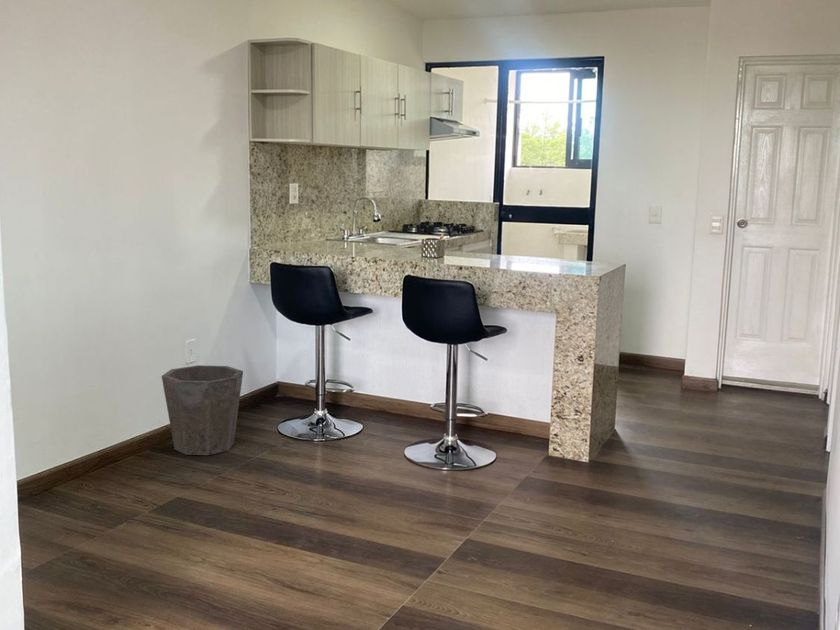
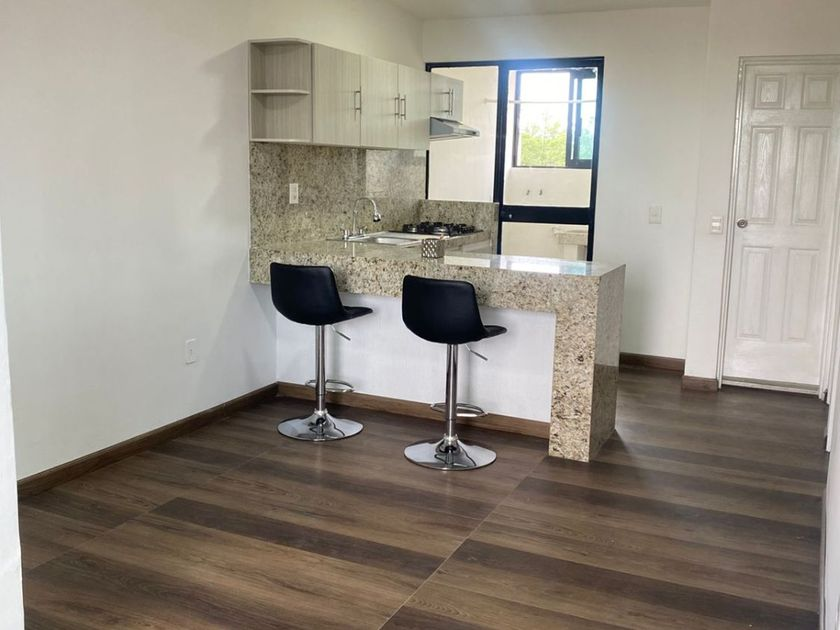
- waste bin (203, 410)
